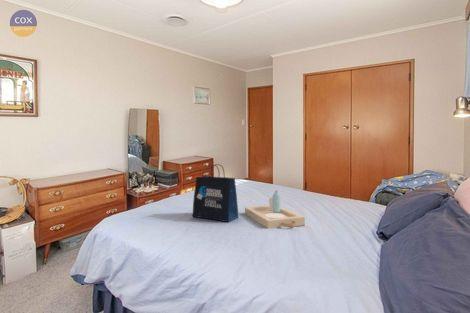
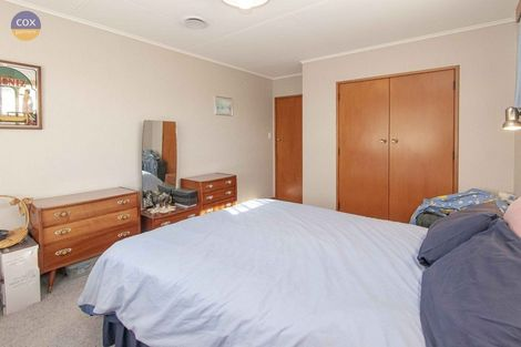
- serving tray (272, 205)
- tote bag (215, 190)
